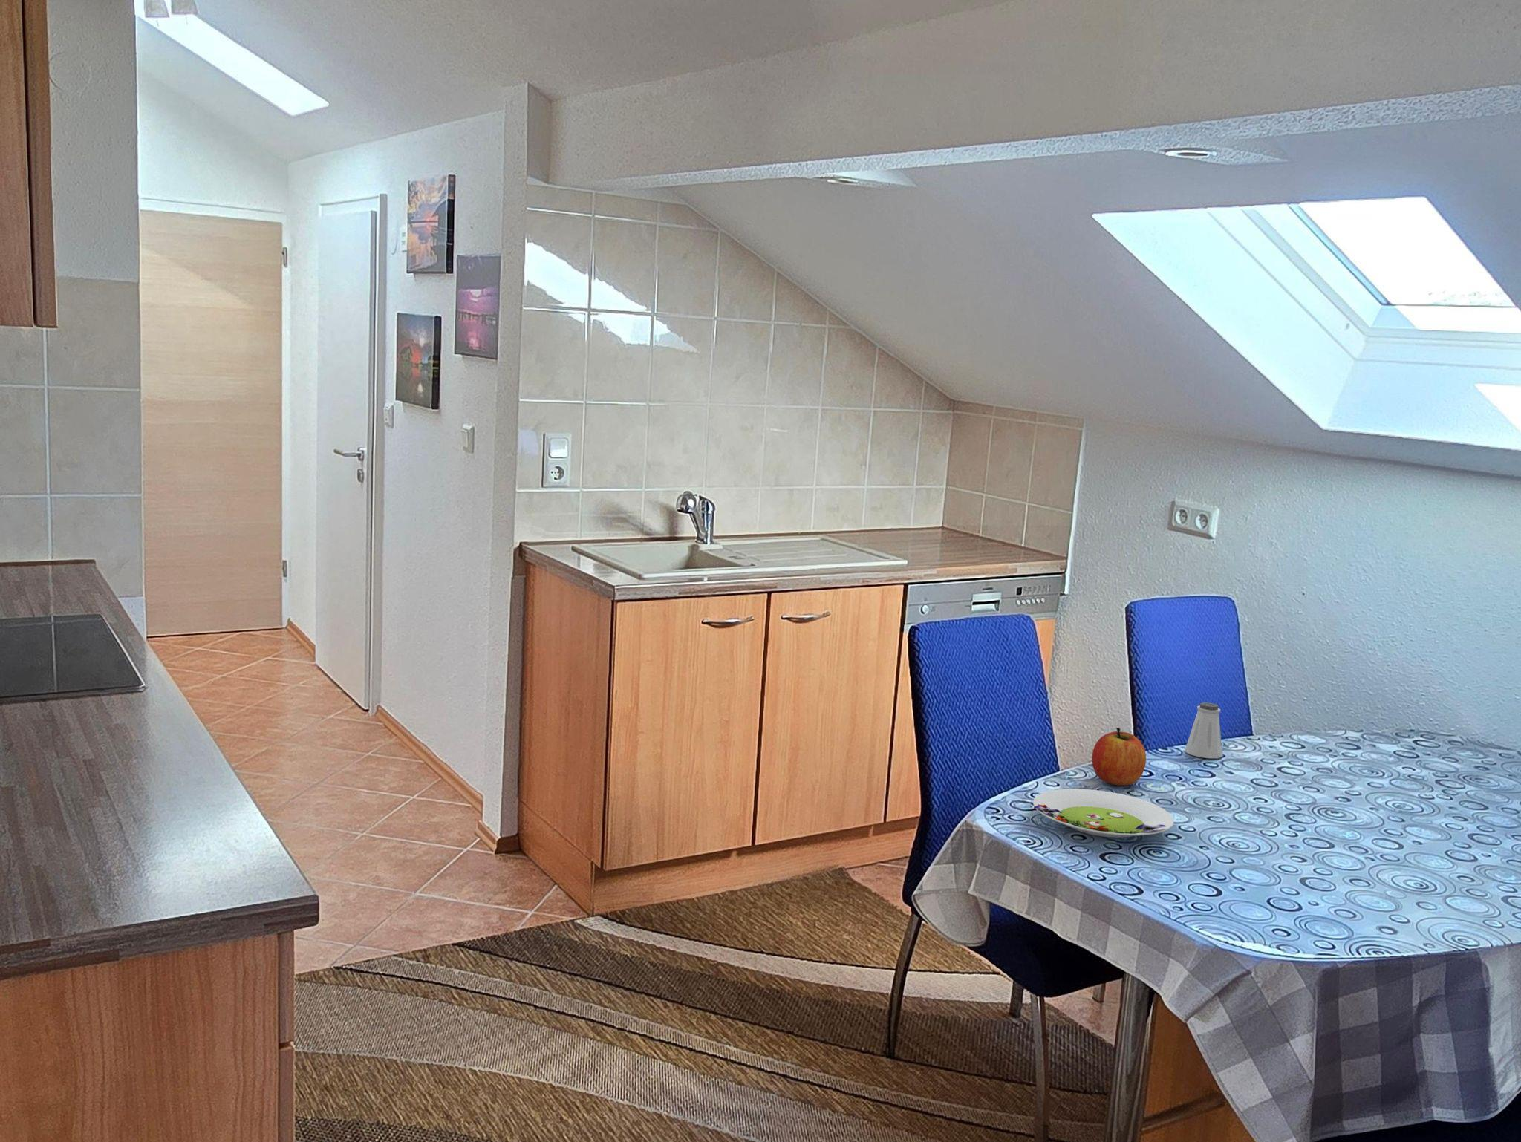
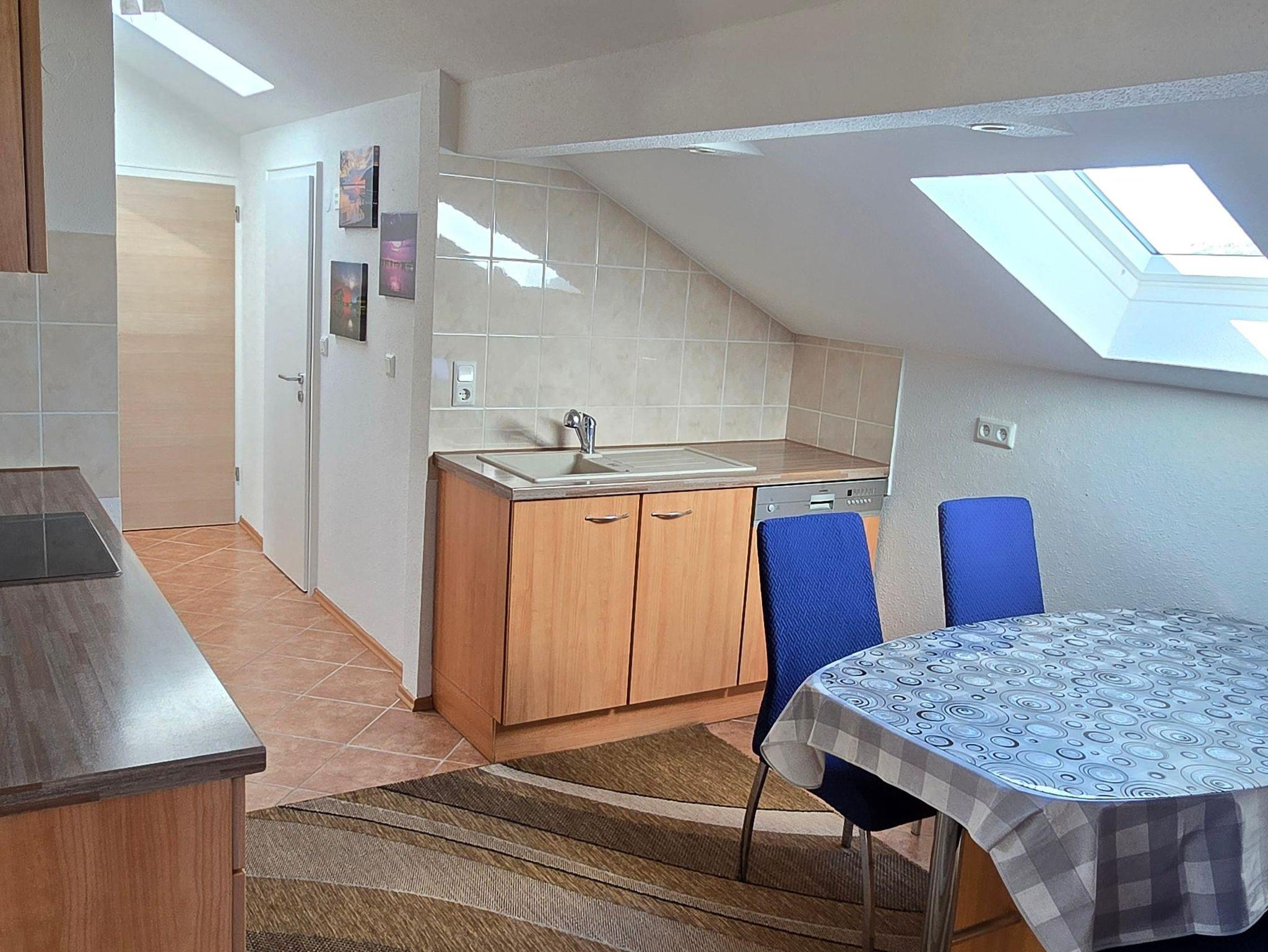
- saltshaker (1206, 728)
- salad plate (1102, 813)
- apple (1119, 756)
